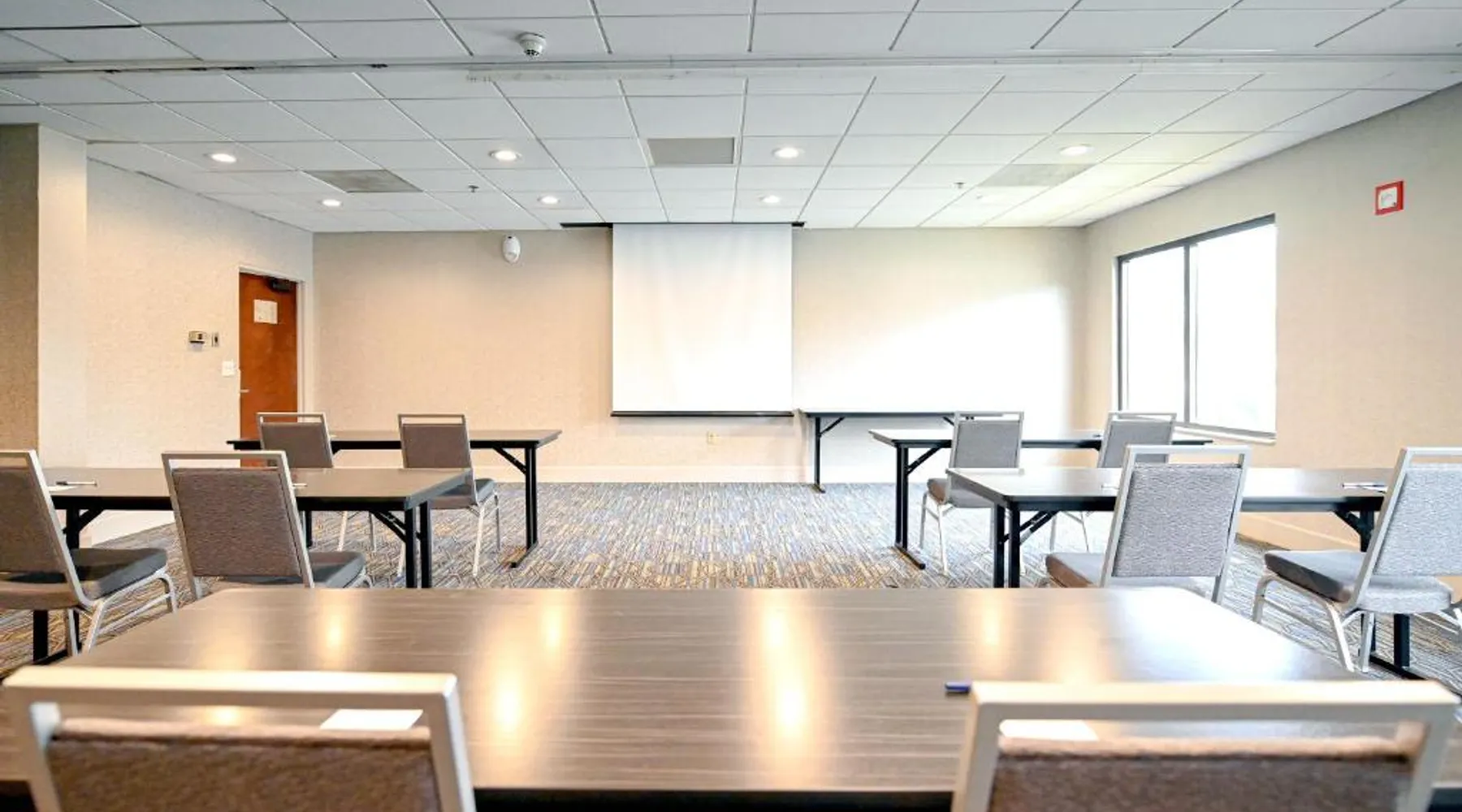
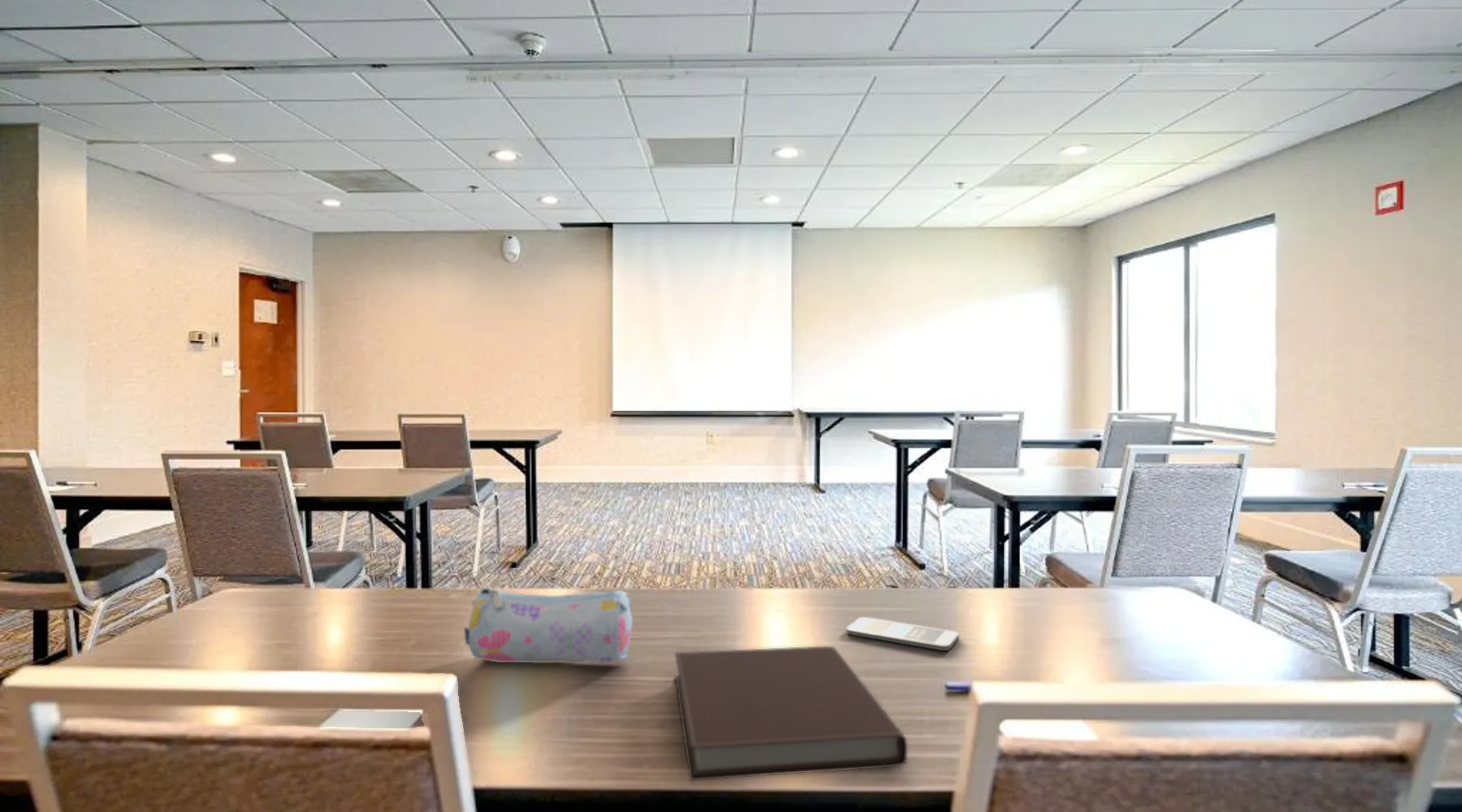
+ notebook (775, 702)
+ pencil case (552, 624)
+ smartphone (902, 633)
